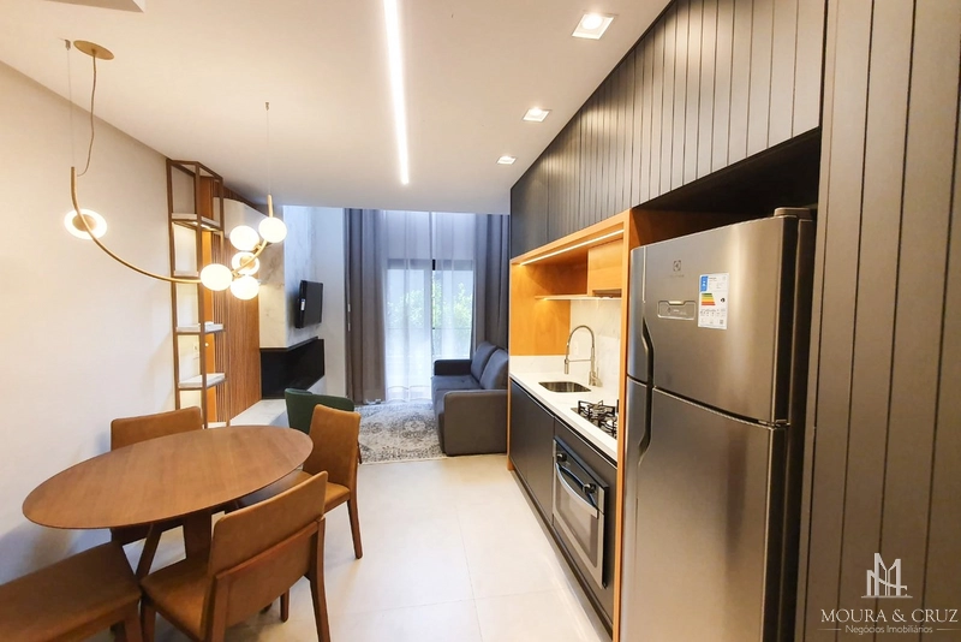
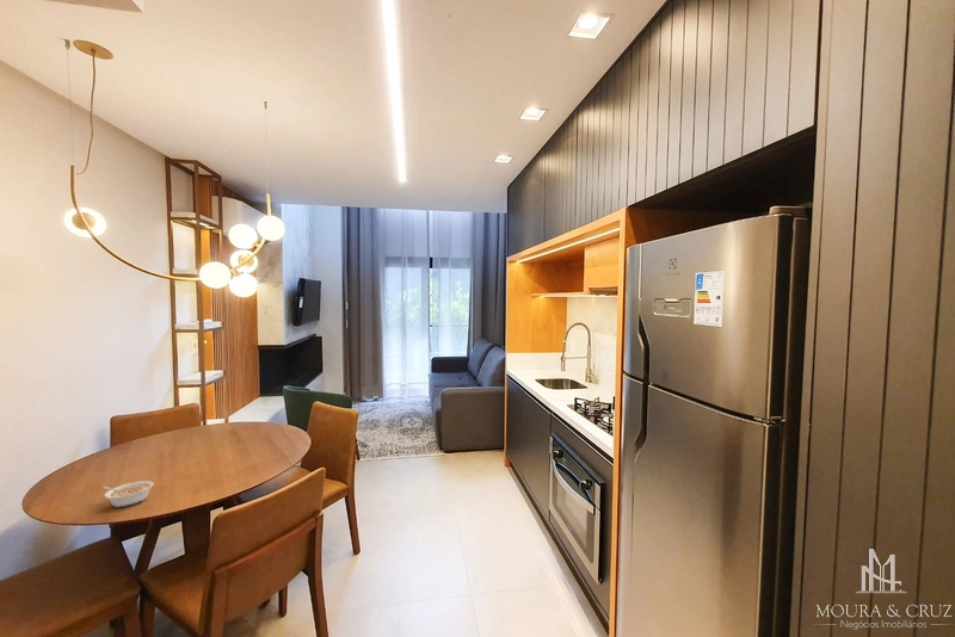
+ legume (128, 494)
